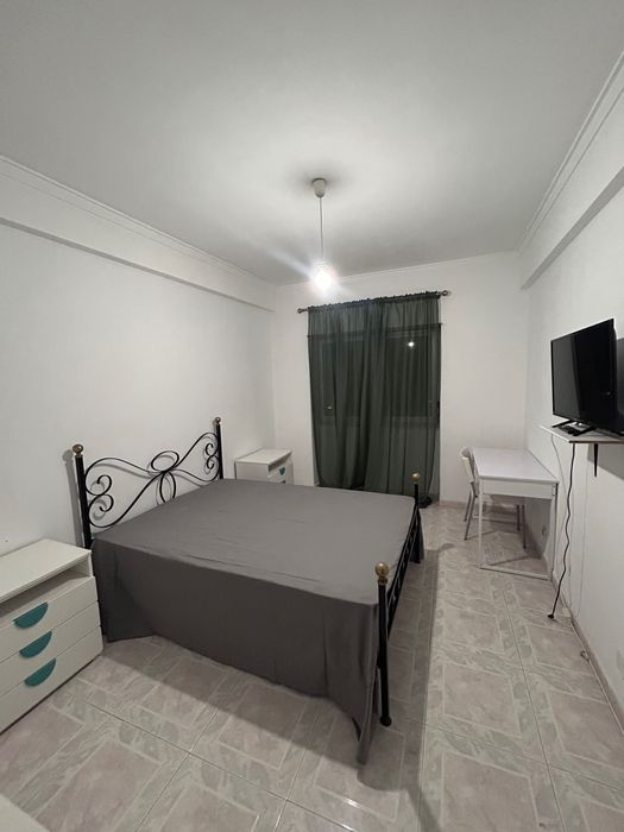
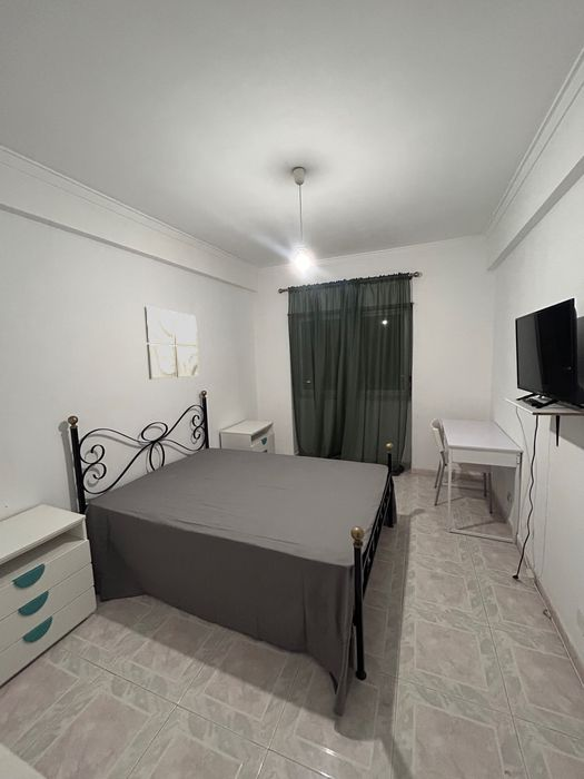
+ wall art (174, 346)
